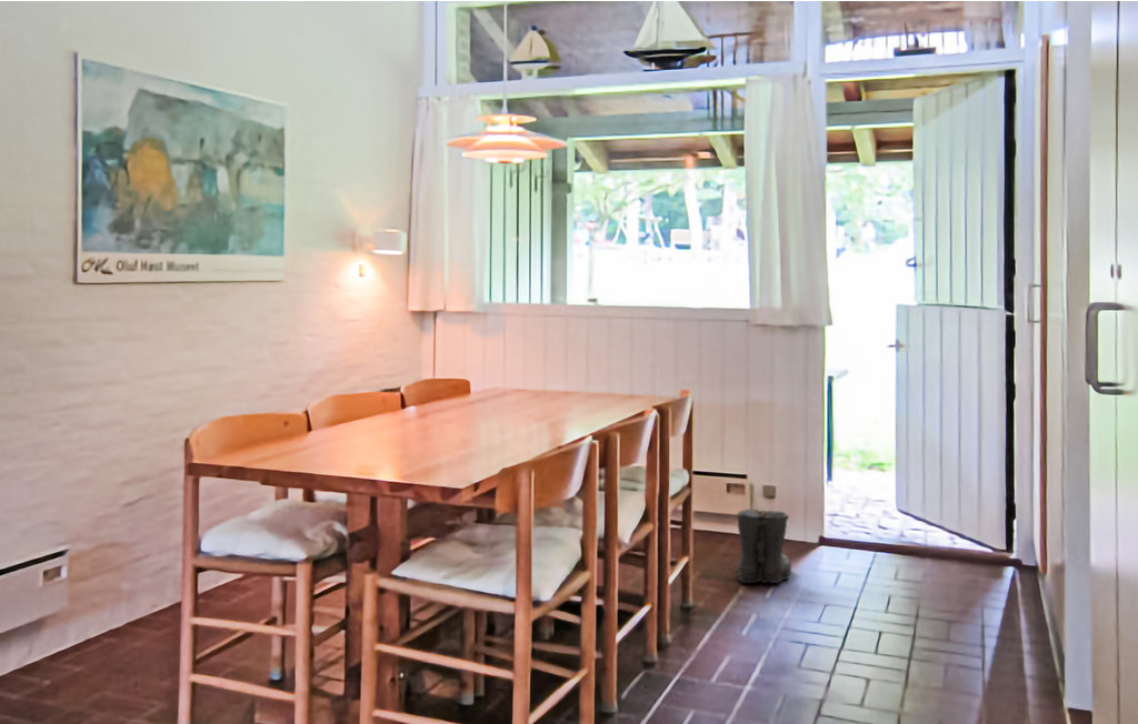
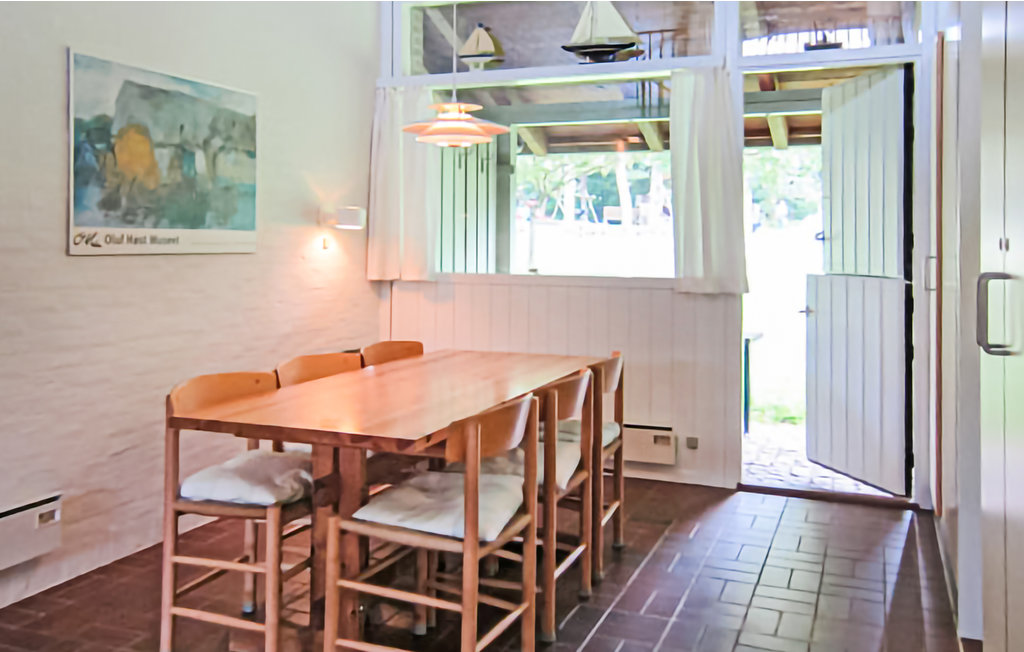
- boots (763, 542)
